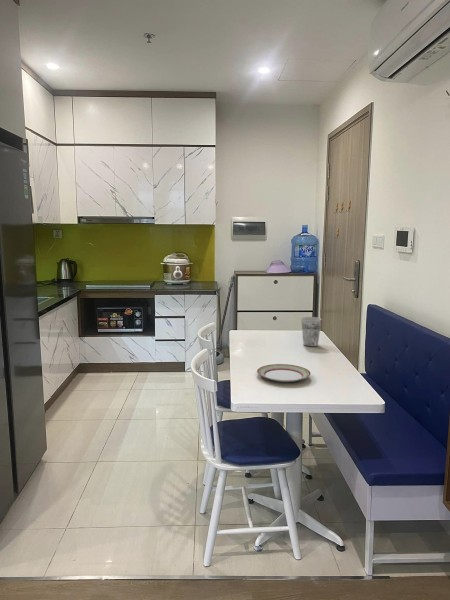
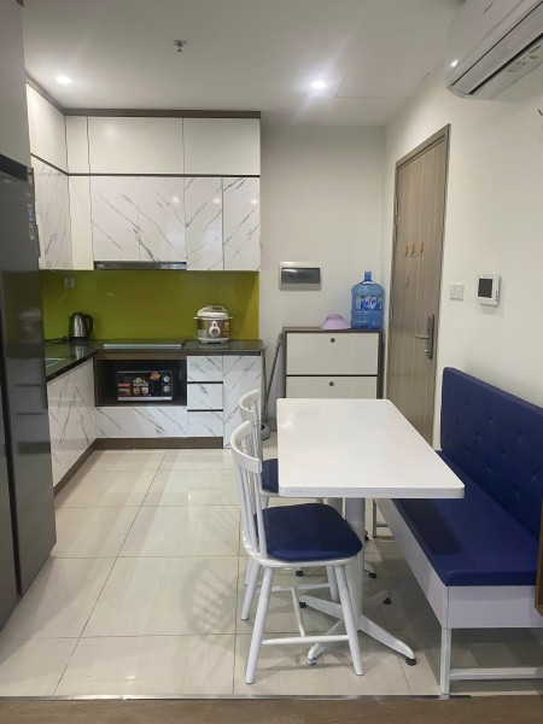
- cup (310, 331)
- plate (283, 374)
